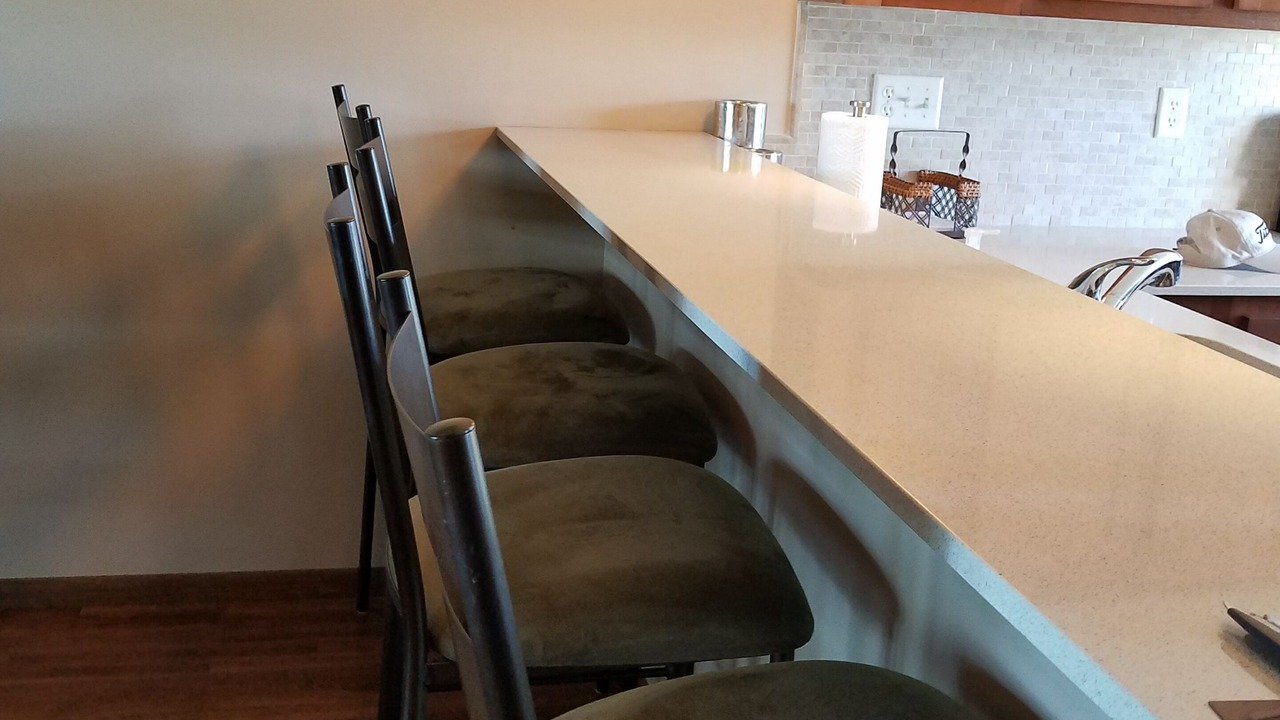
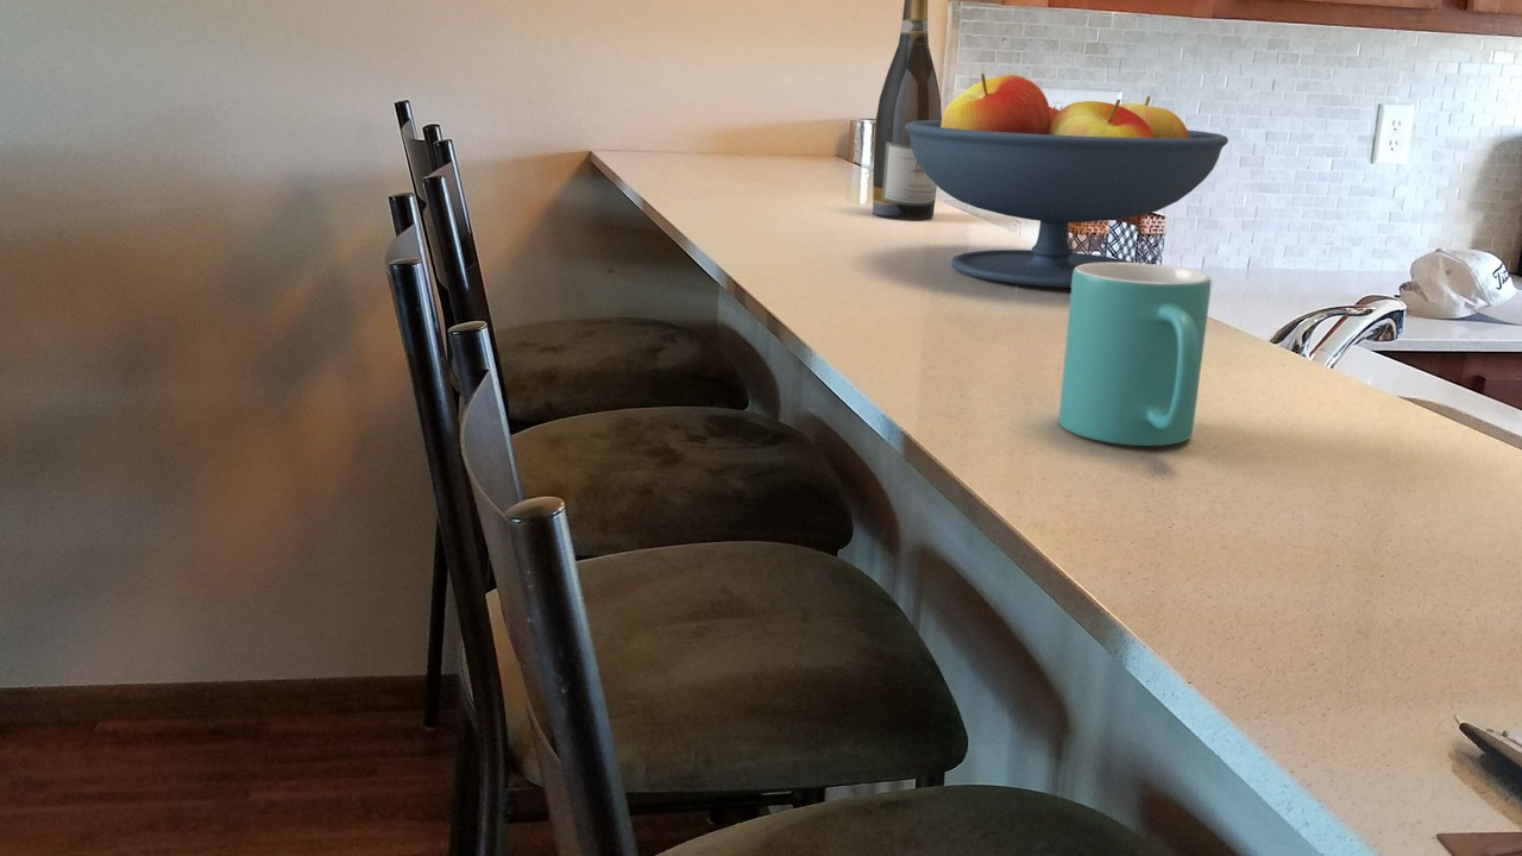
+ mug (1145, 358)
+ fruit bowl (1058, 176)
+ wine bottle (910, 97)
